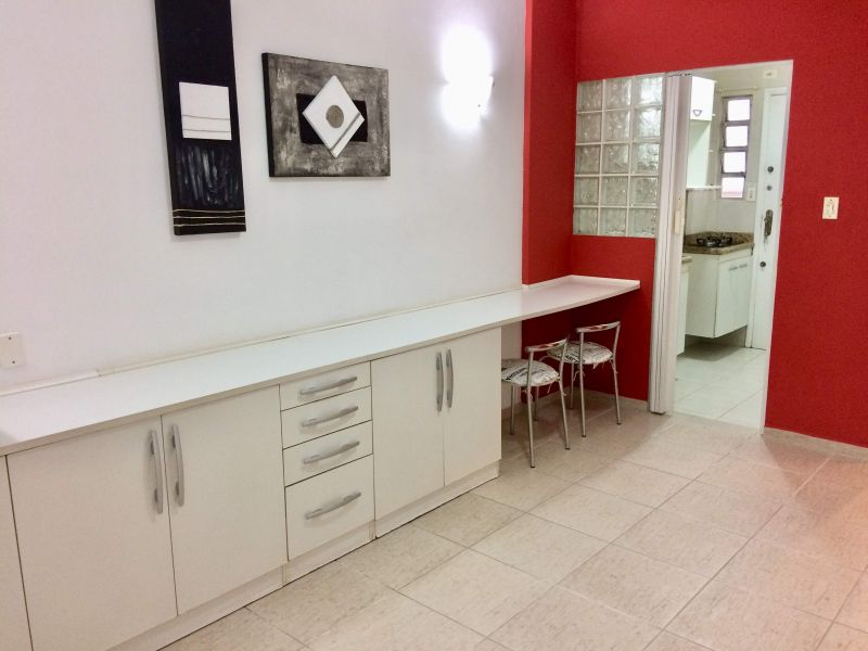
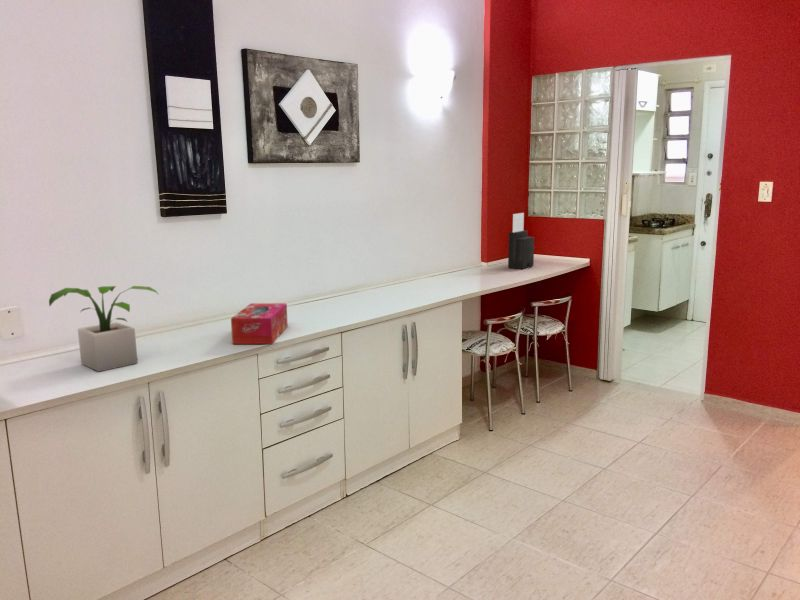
+ potted plant (99, 324)
+ knife block (523, 240)
+ tissue box (260, 322)
